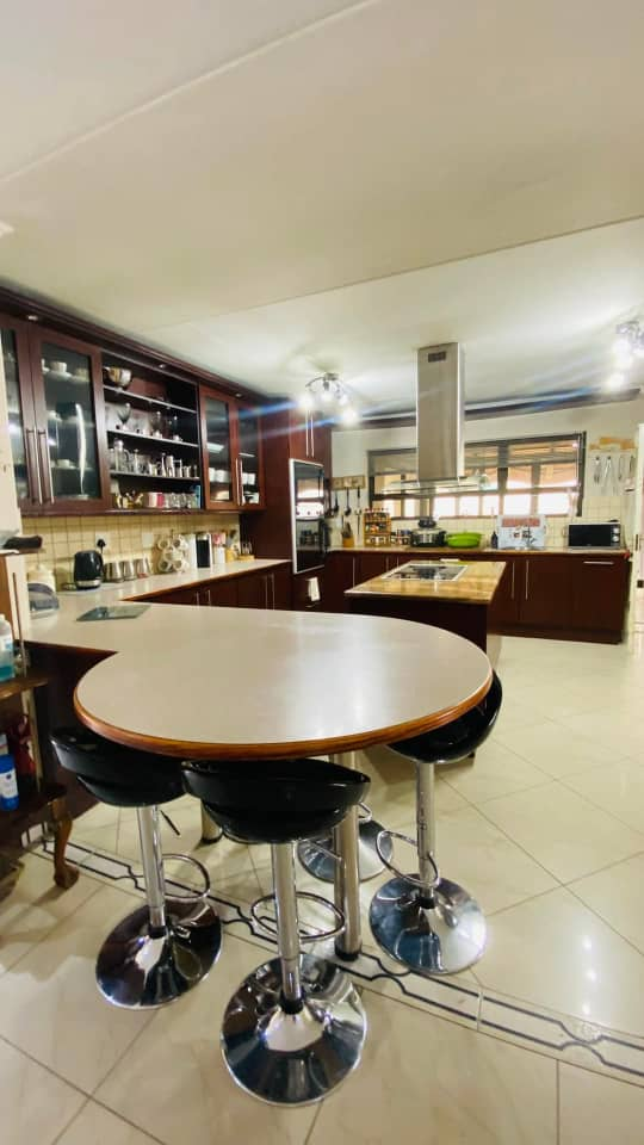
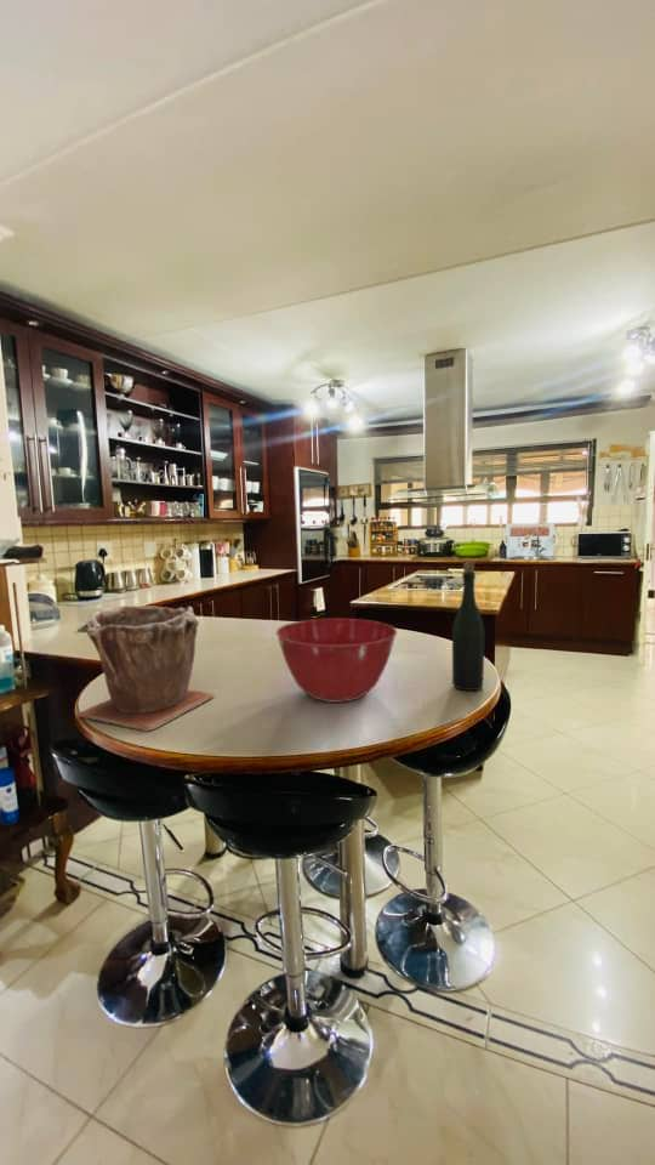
+ plant pot (144, 658)
+ bottle (468, 625)
+ mixing bowl (336, 660)
